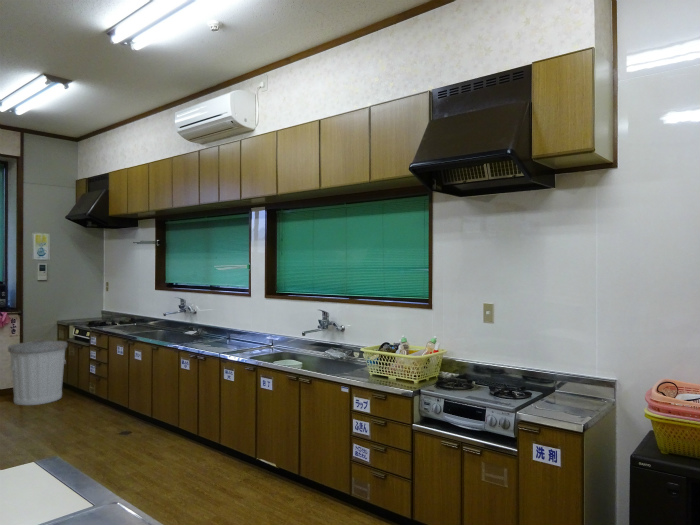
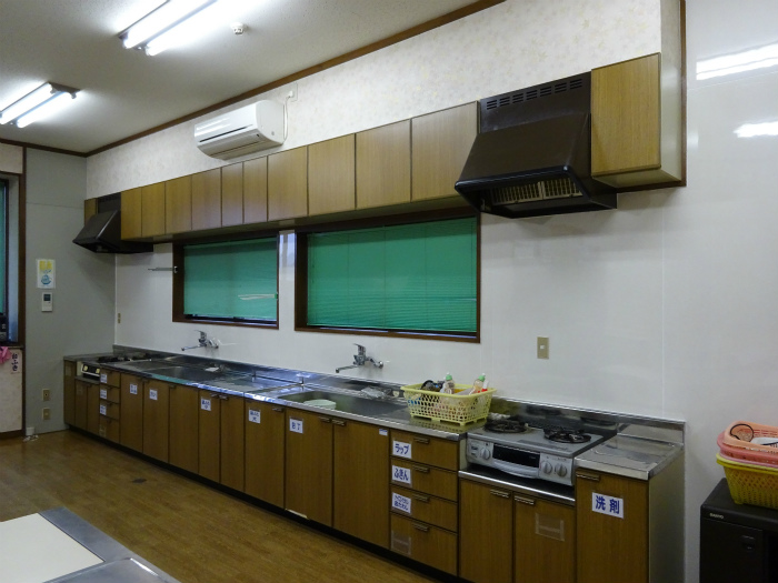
- trash can (38, 369)
